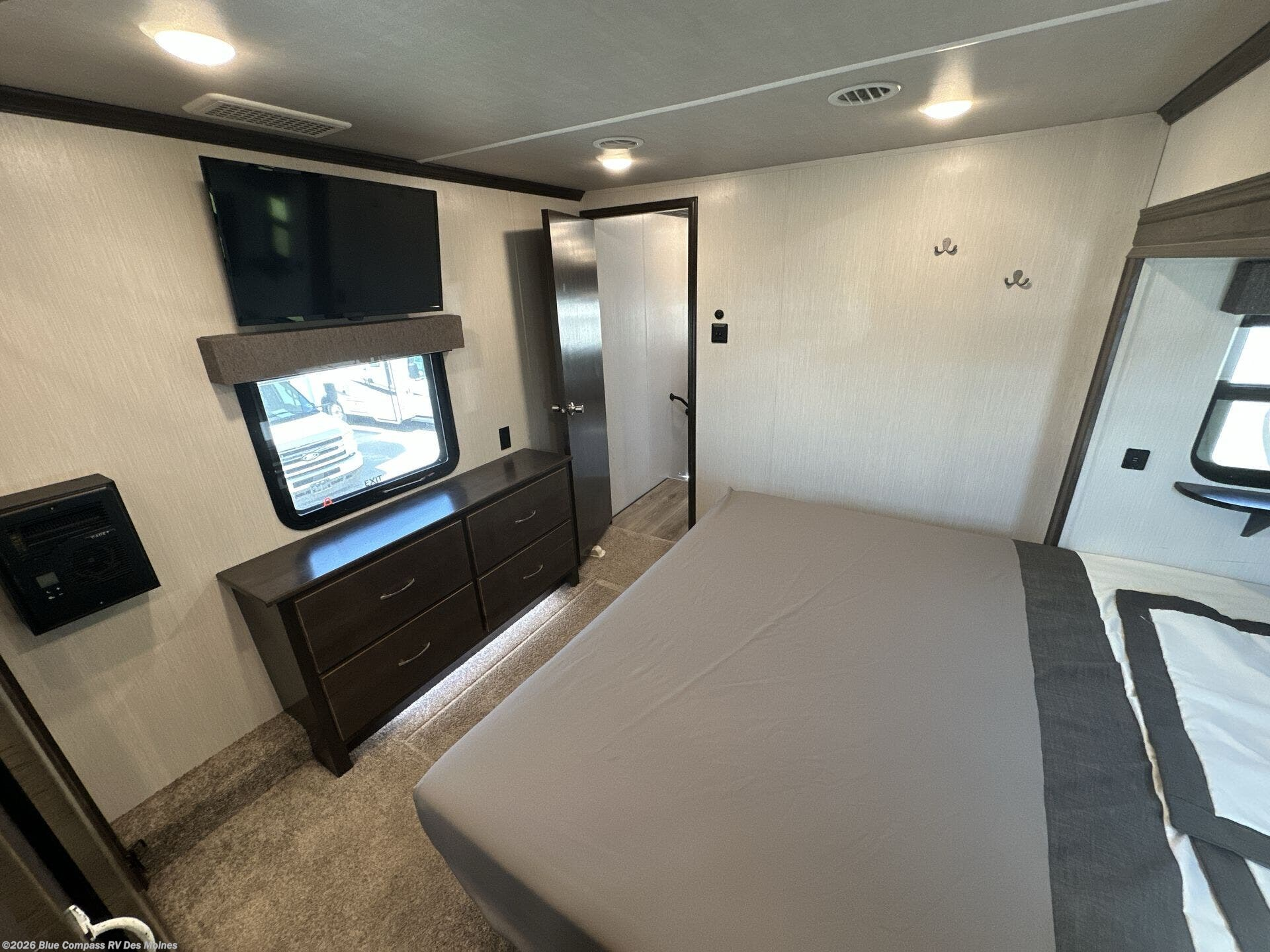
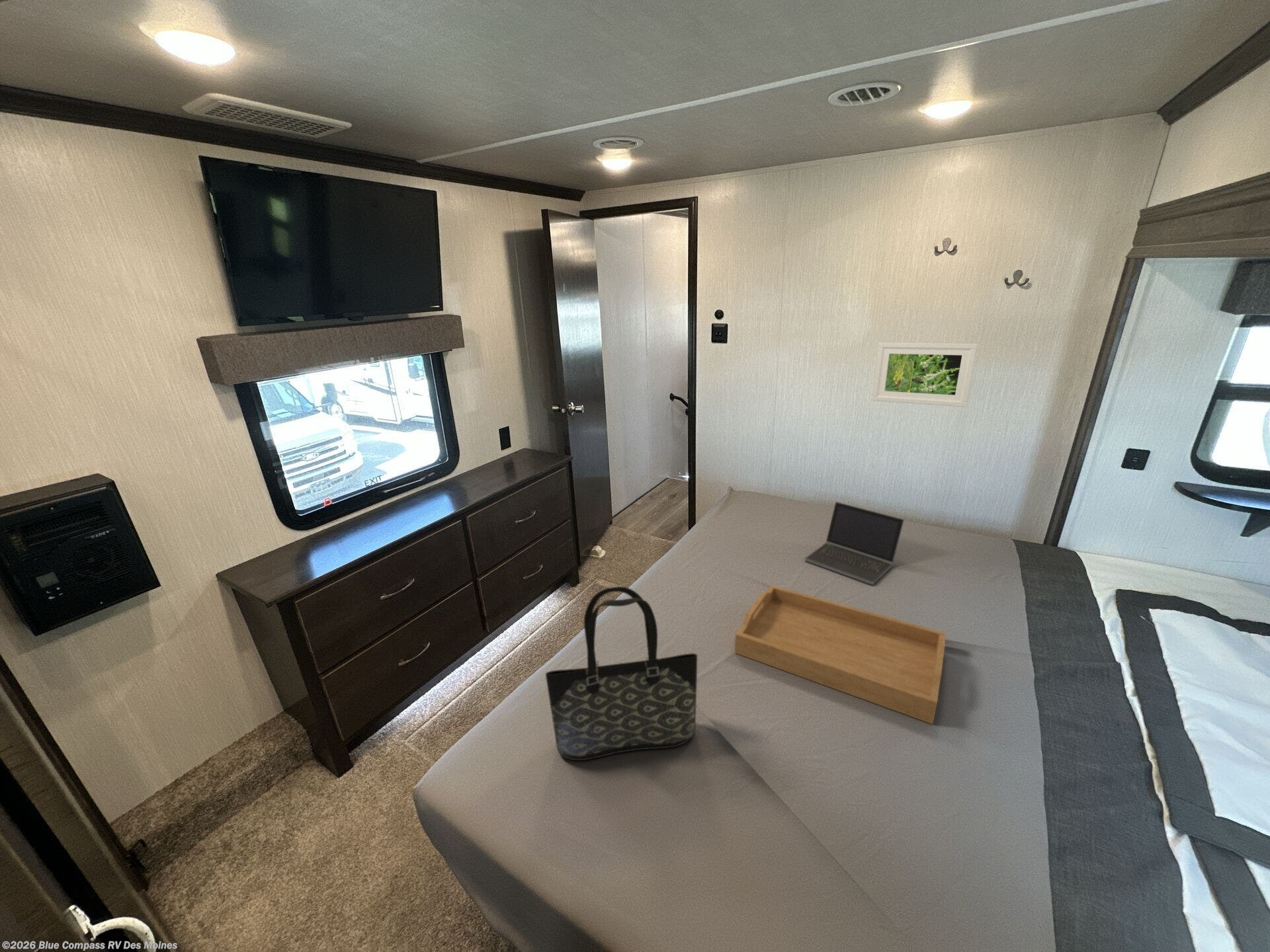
+ laptop computer (853, 540)
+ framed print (921, 374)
+ serving tray (839, 640)
+ tote bag (622, 670)
